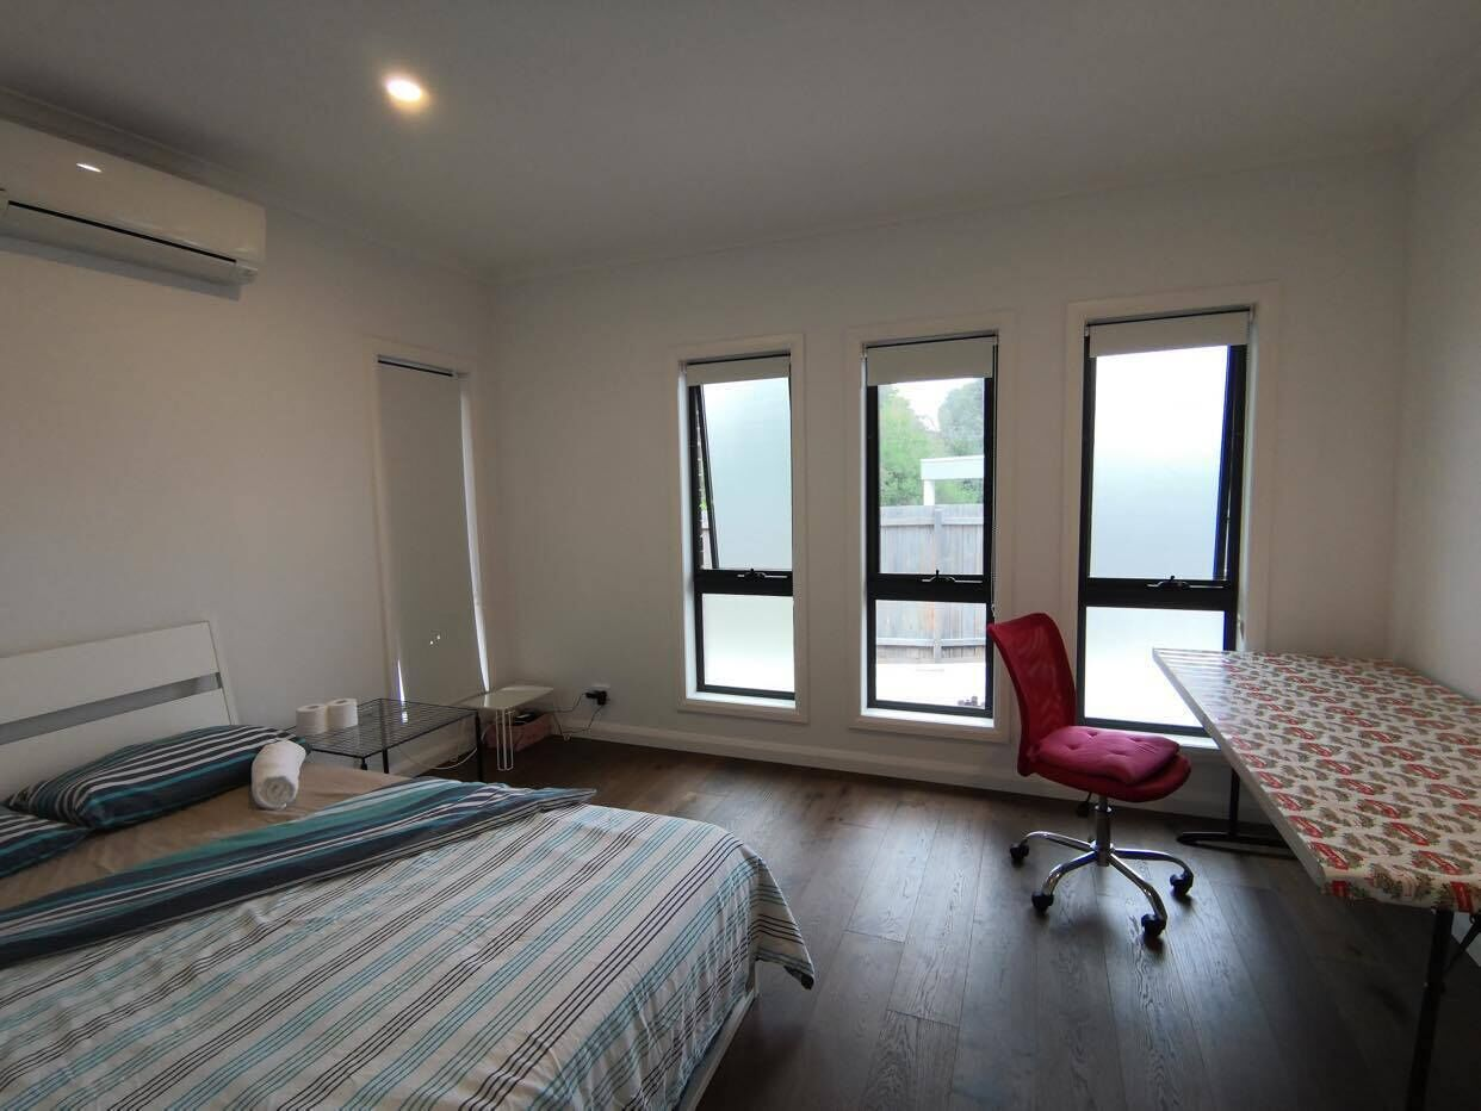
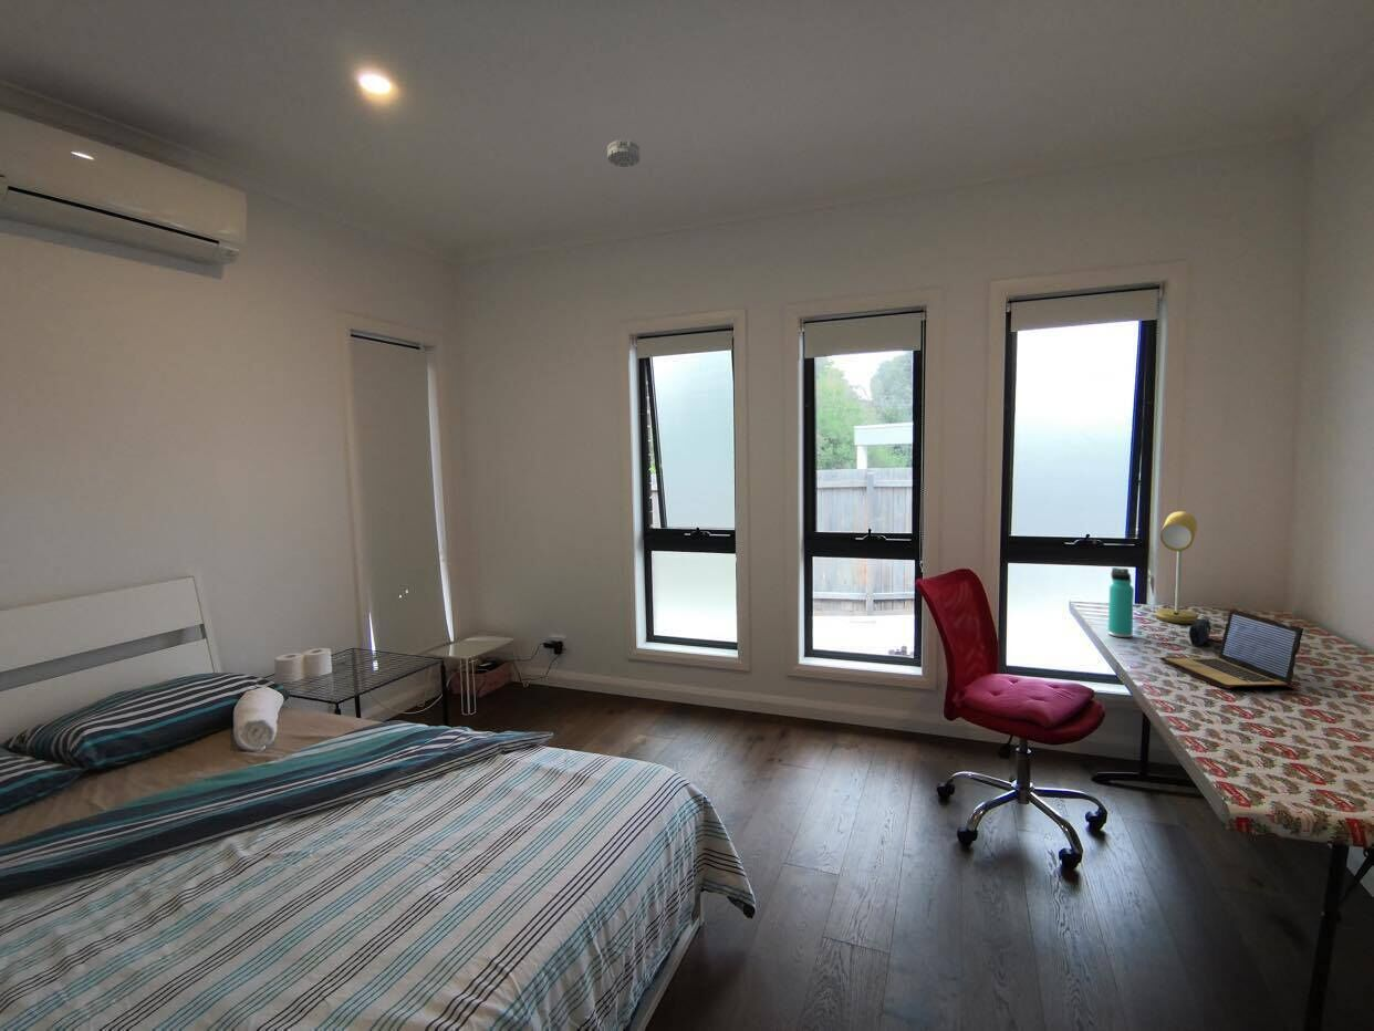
+ pencil case (1199, 632)
+ smoke detector (623, 153)
+ thermos bottle (1121, 602)
+ laptop (1226, 645)
+ desk lamp (1178, 565)
